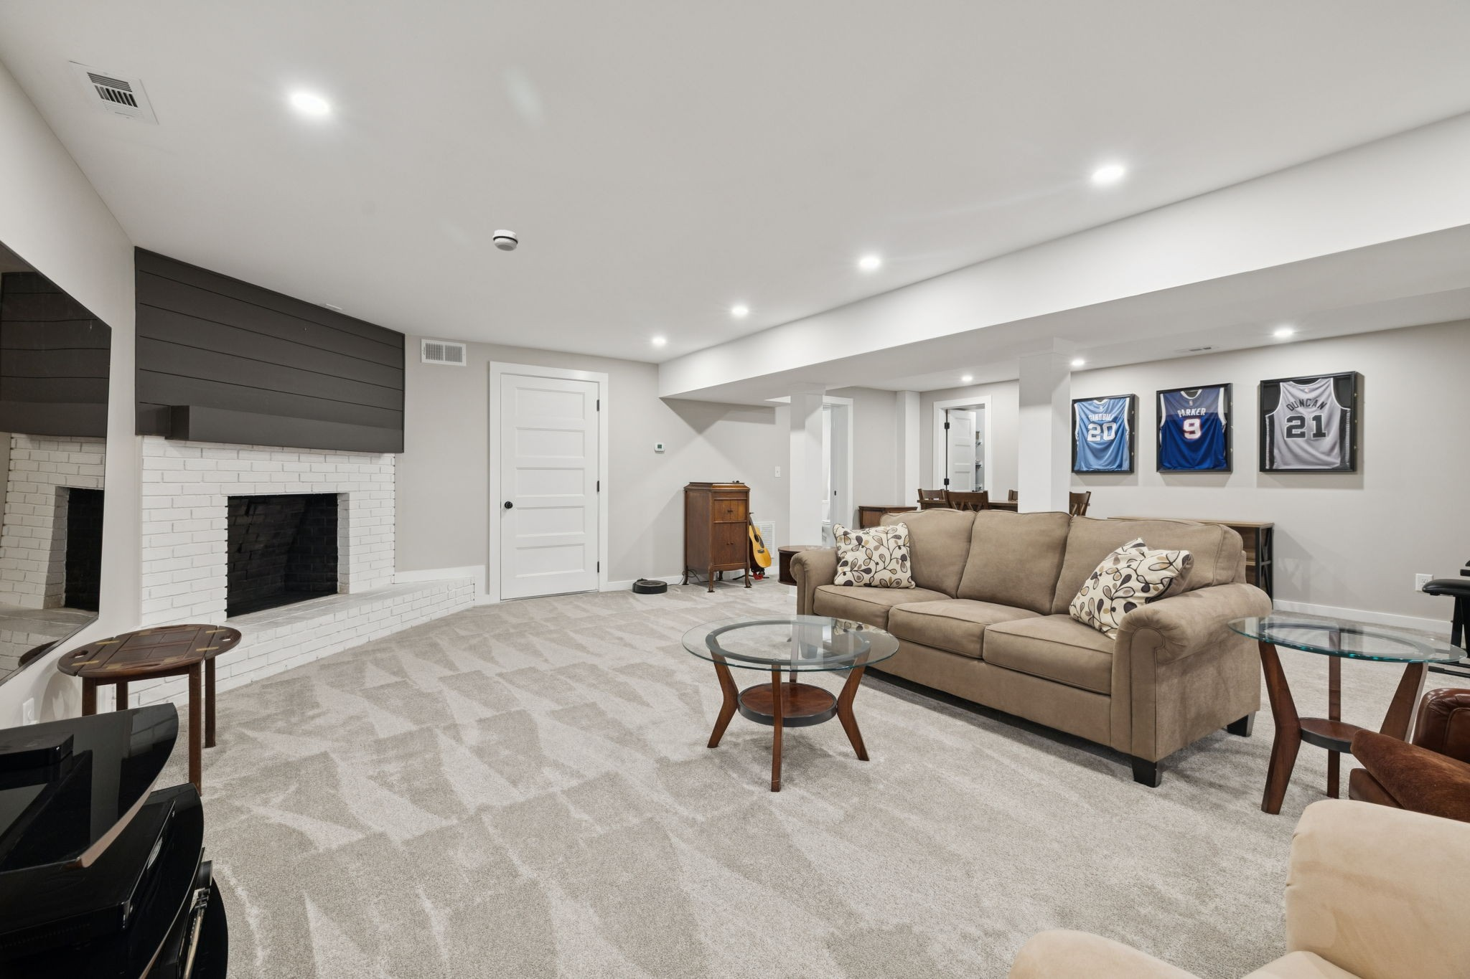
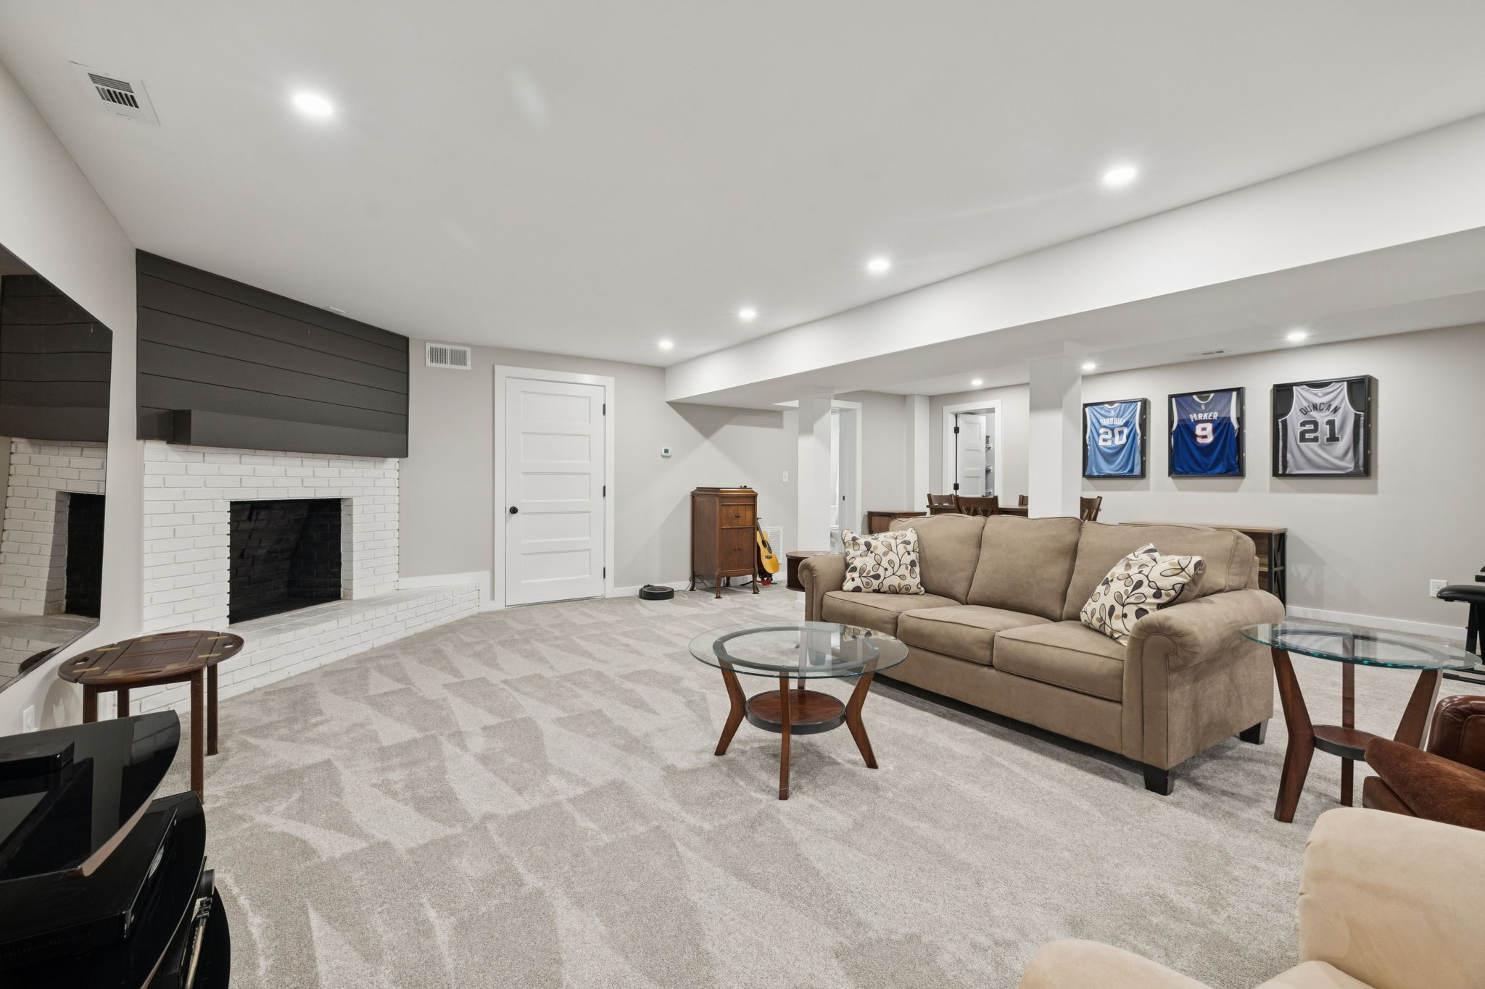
- smoke detector (505, 240)
